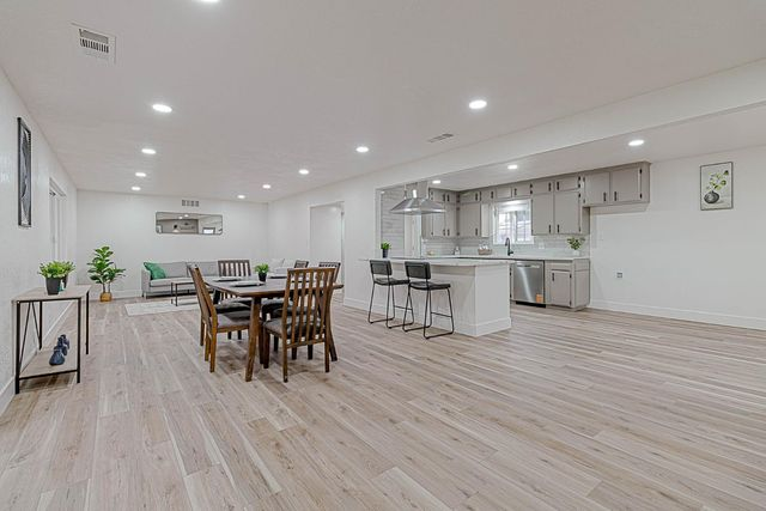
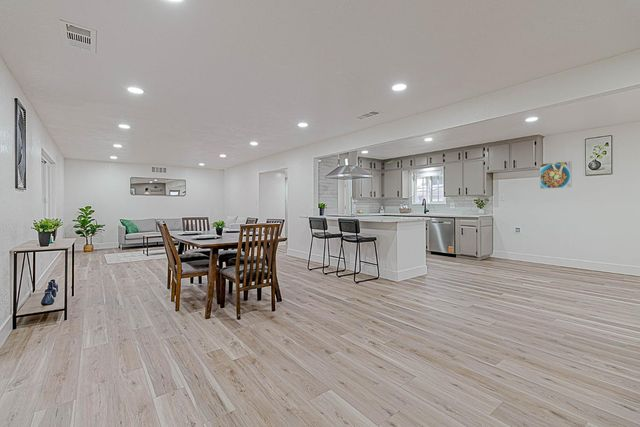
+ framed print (555, 175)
